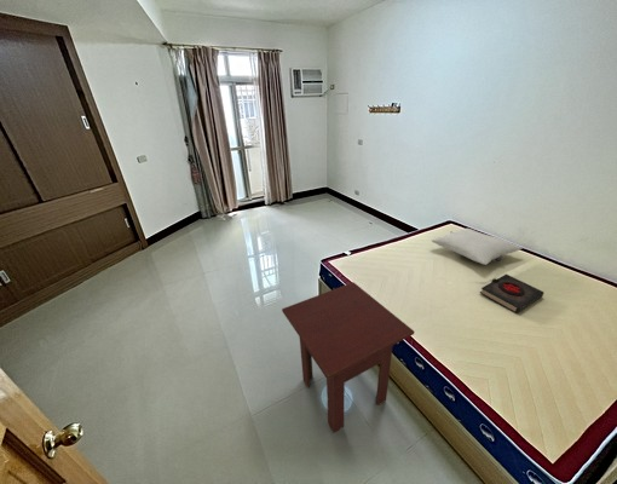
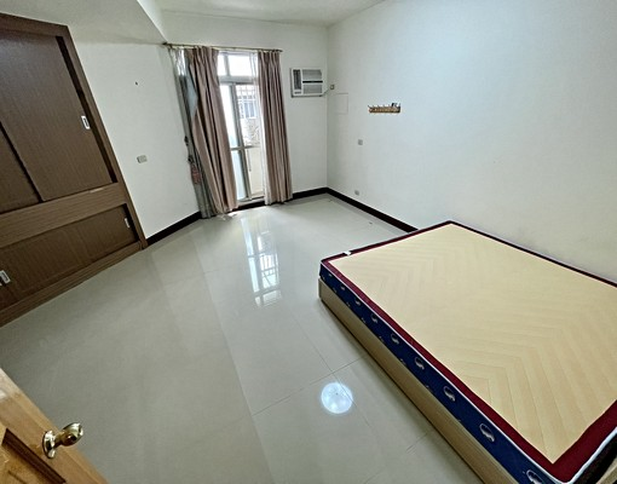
- book (511, 290)
- pillow (474, 244)
- side table (342, 357)
